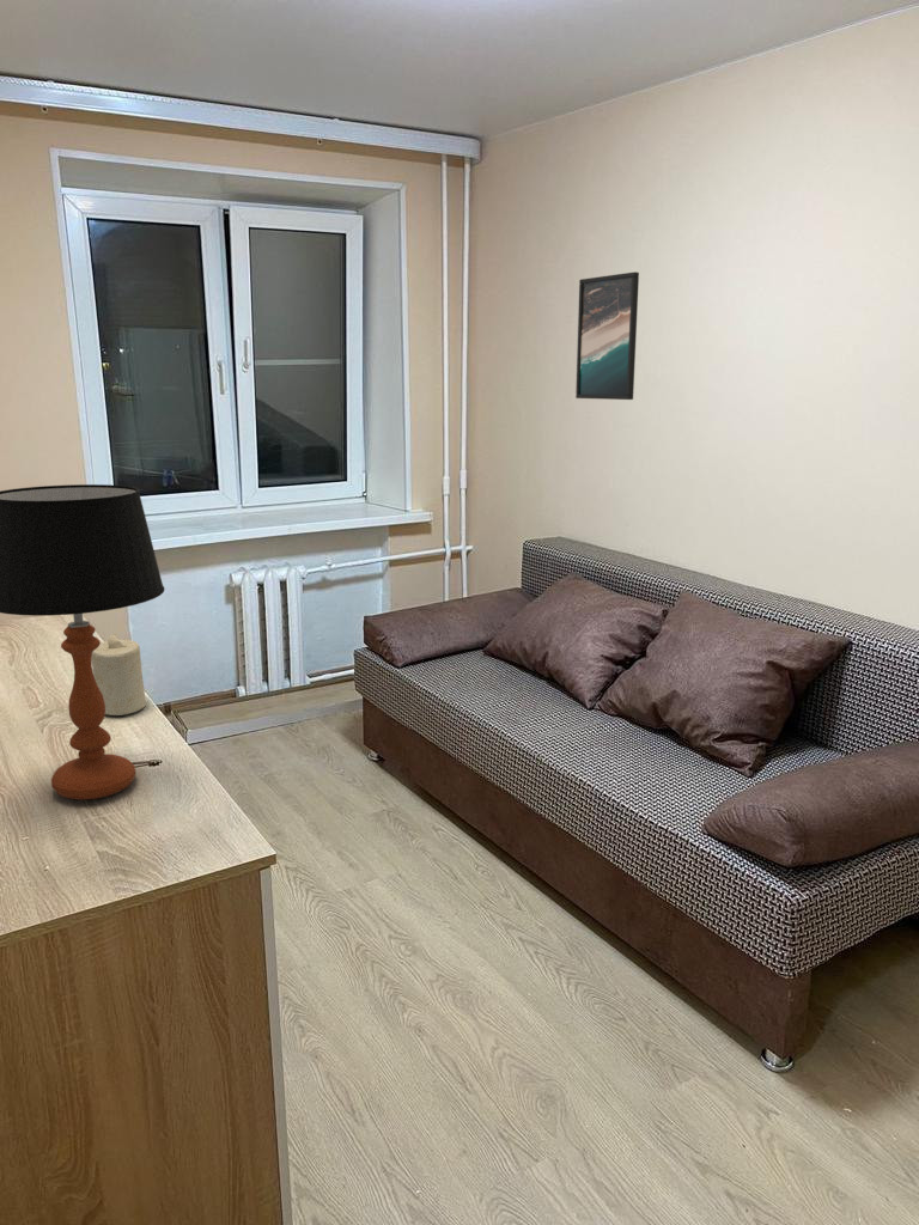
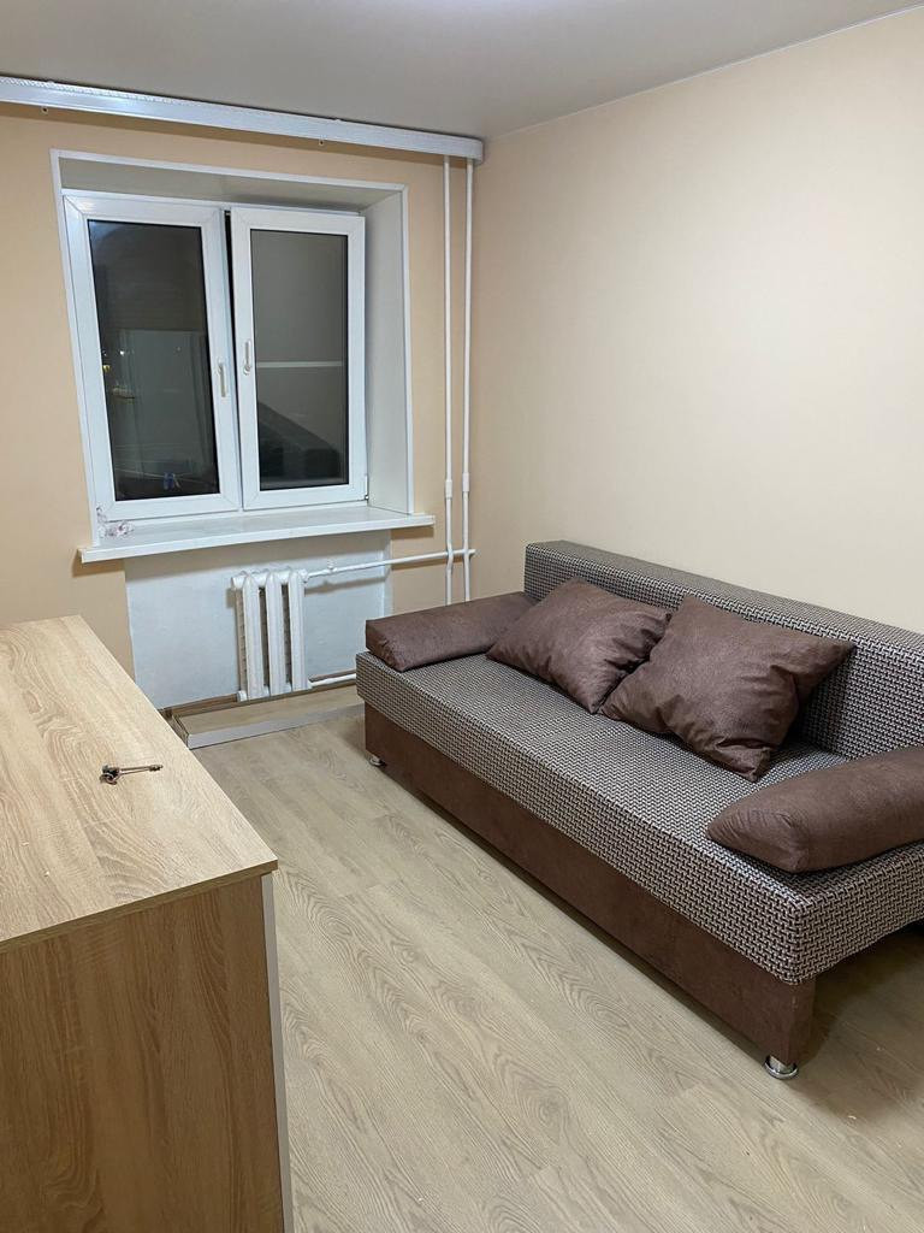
- table lamp (80, 645)
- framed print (605, 337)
- candle (117, 670)
